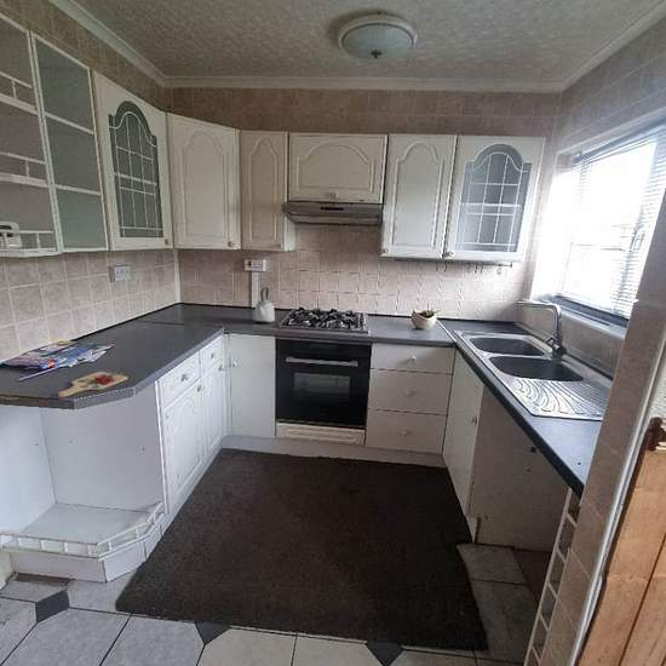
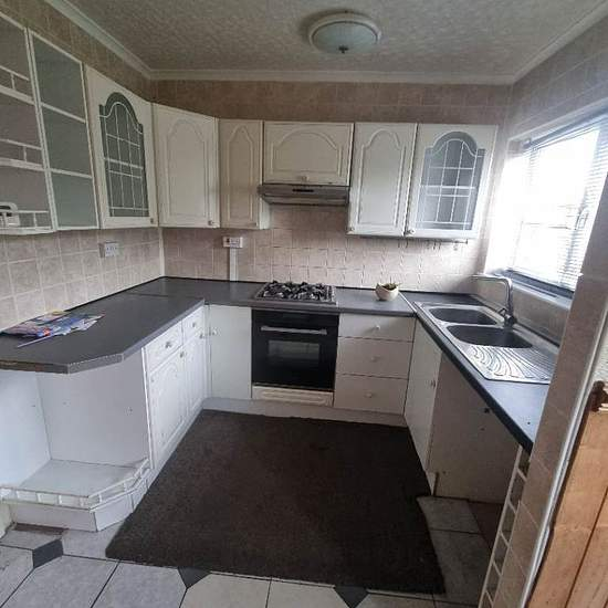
- kettle (263, 305)
- cutting board (88, 381)
